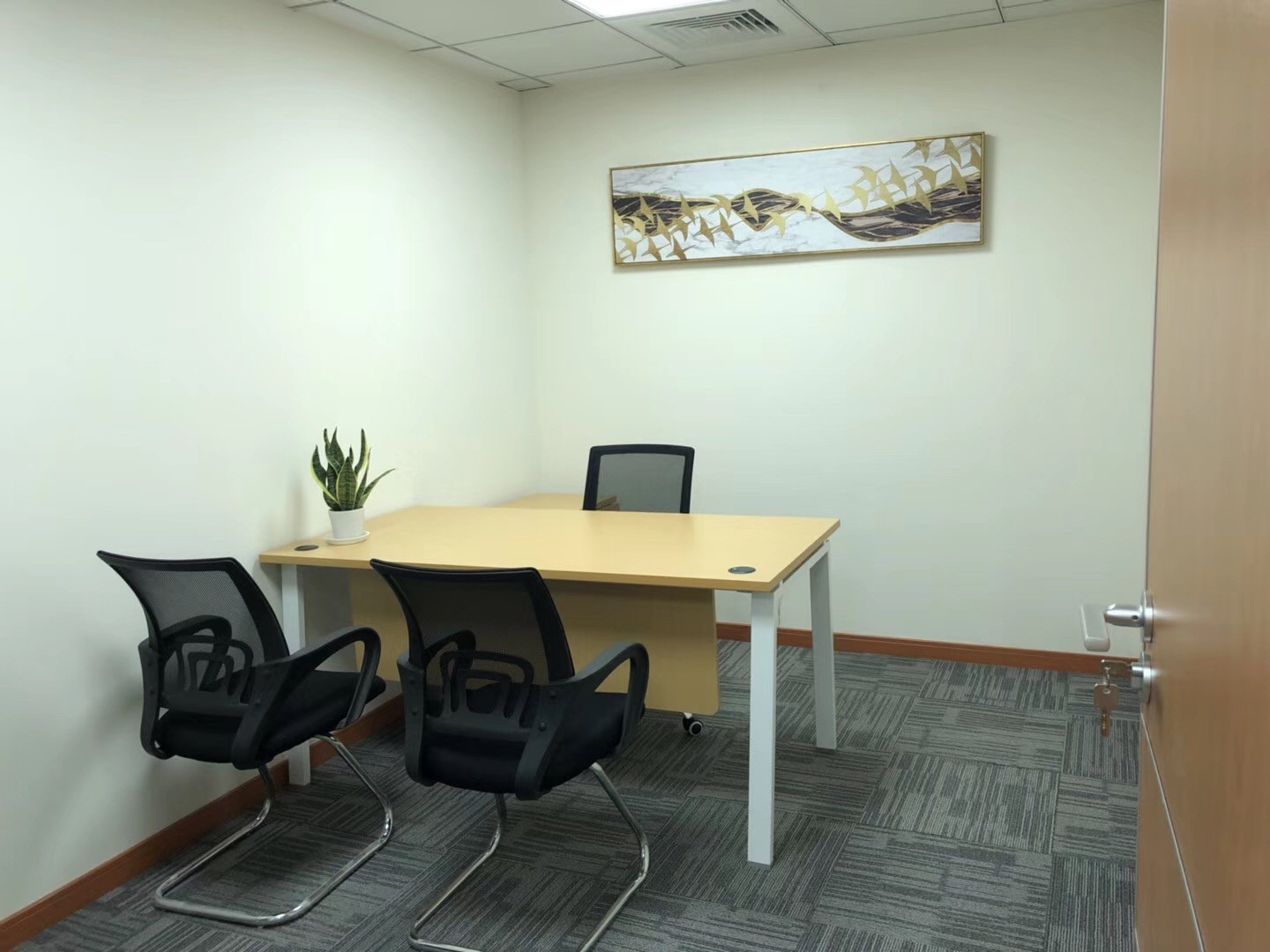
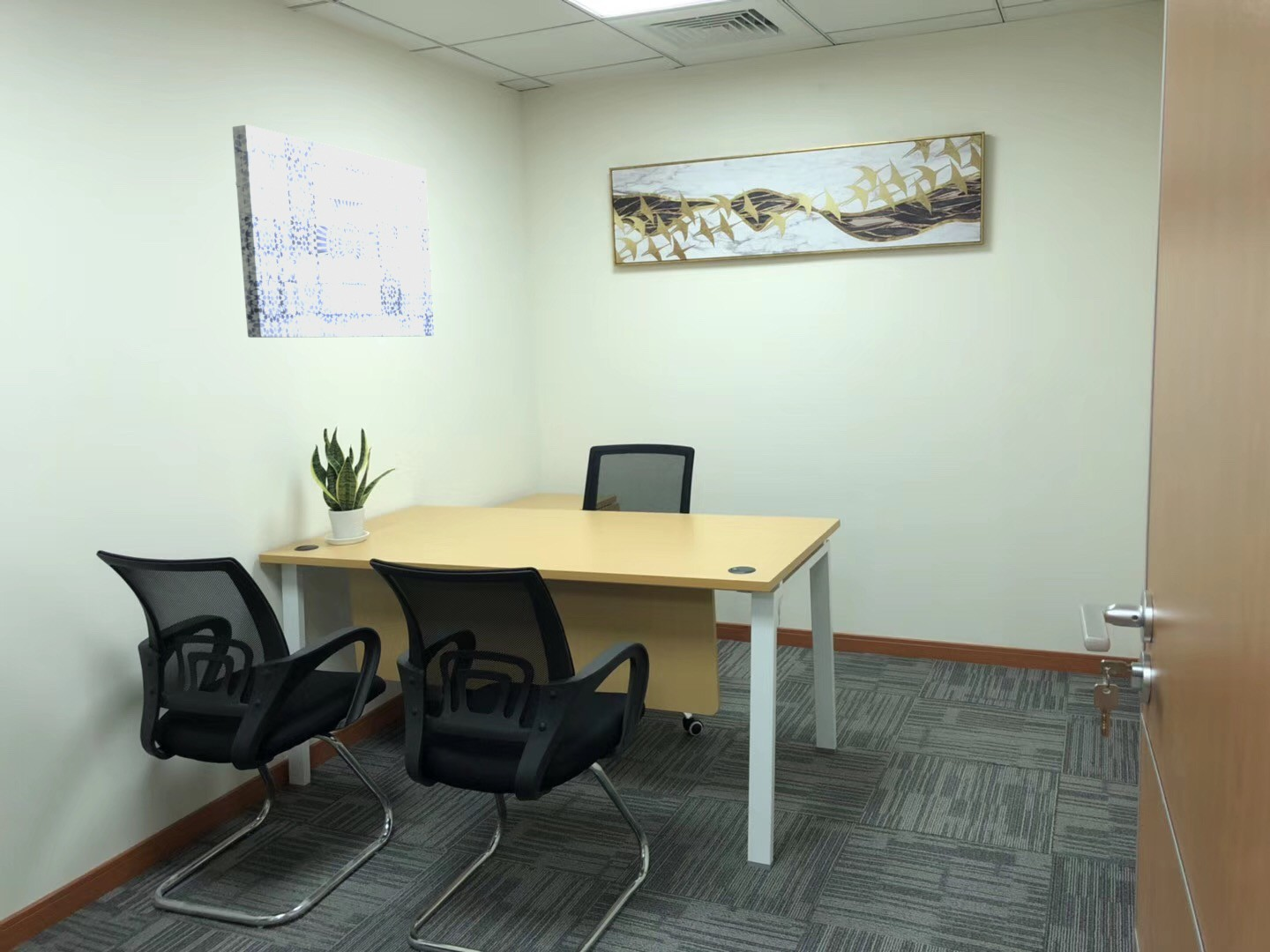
+ wall art (345, 244)
